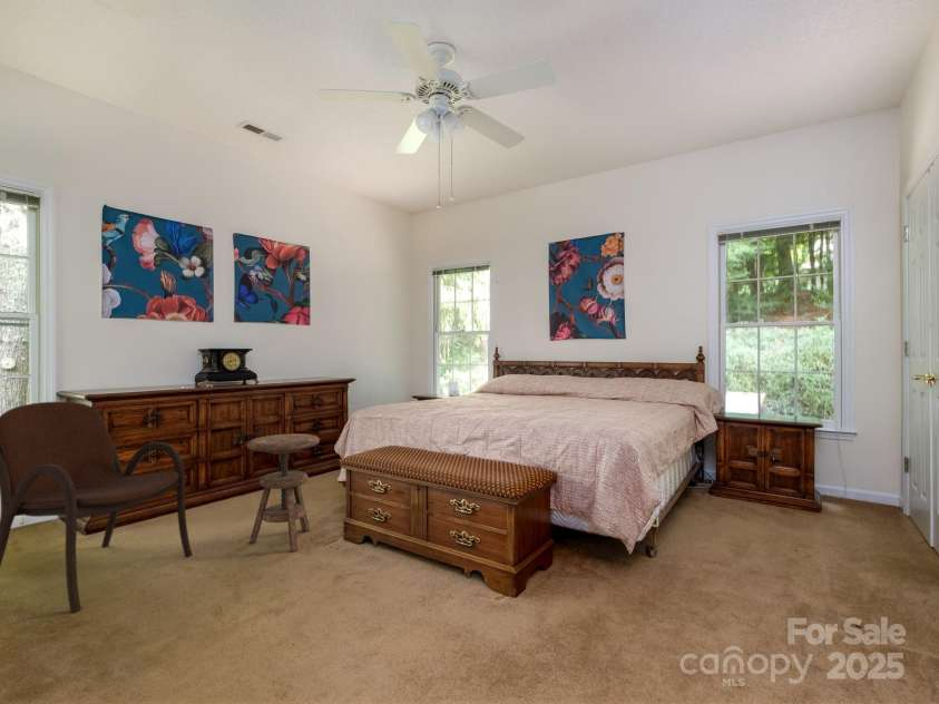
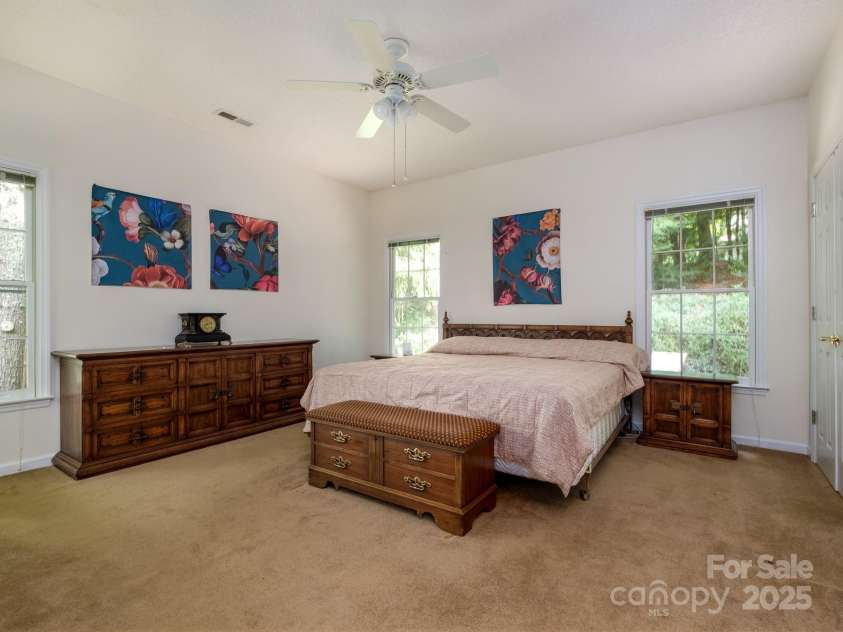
- side table (284, 489)
- armchair (91, 488)
